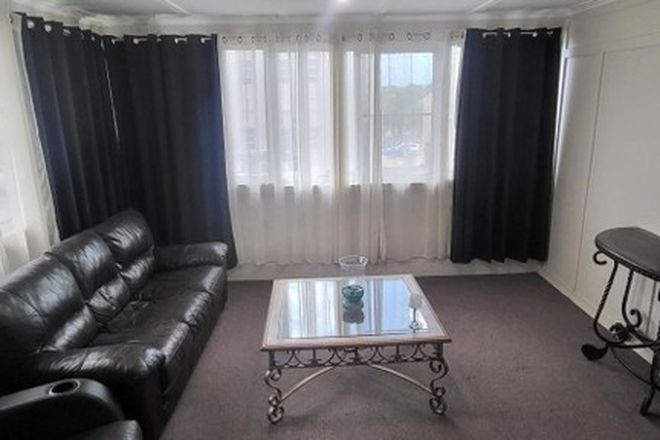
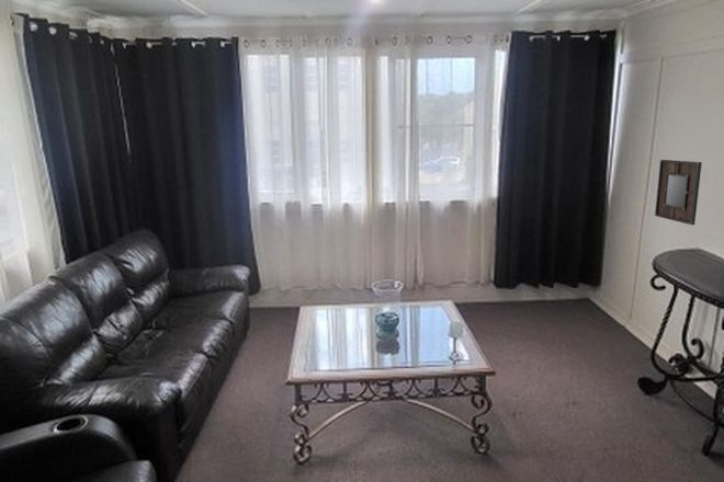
+ home mirror (676, 191)
